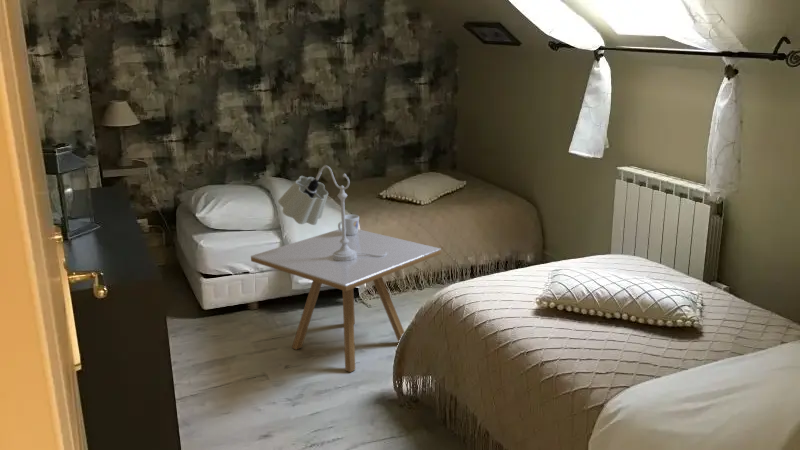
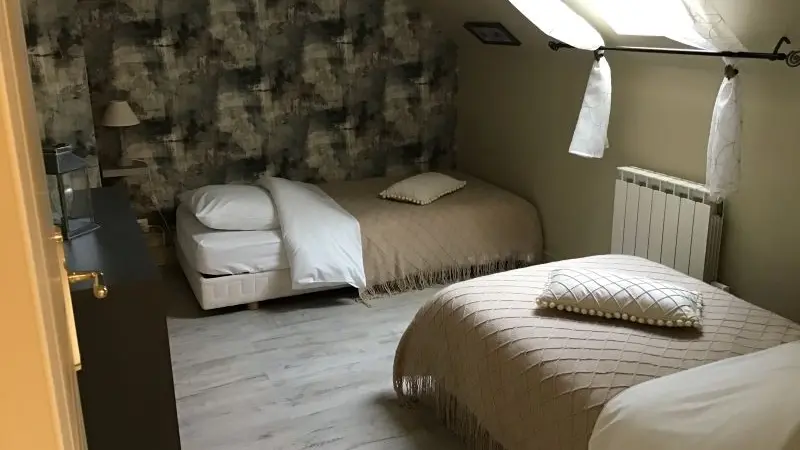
- table lamp (324, 206)
- side table (348, 299)
- mug (348, 225)
